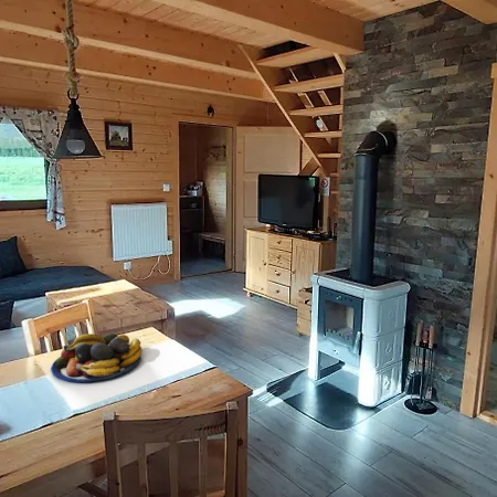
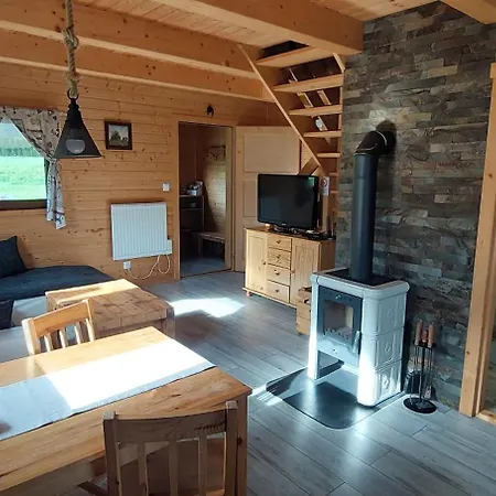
- fruit bowl (95, 348)
